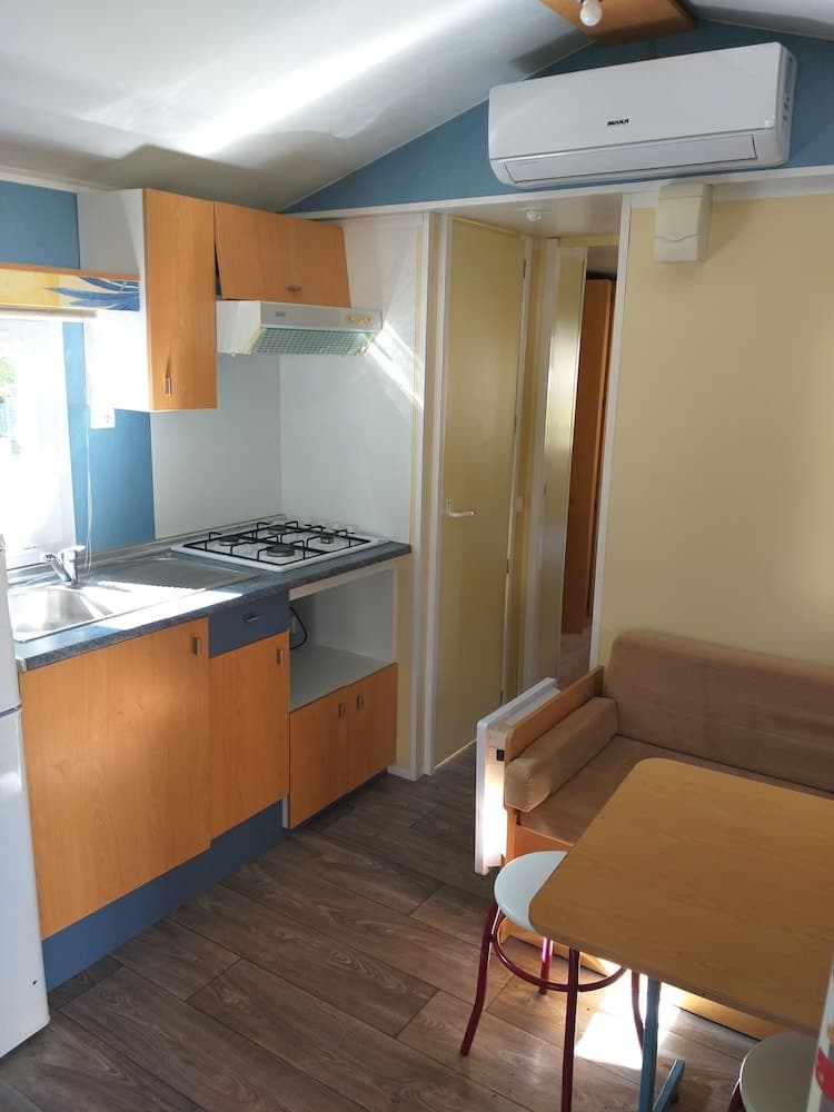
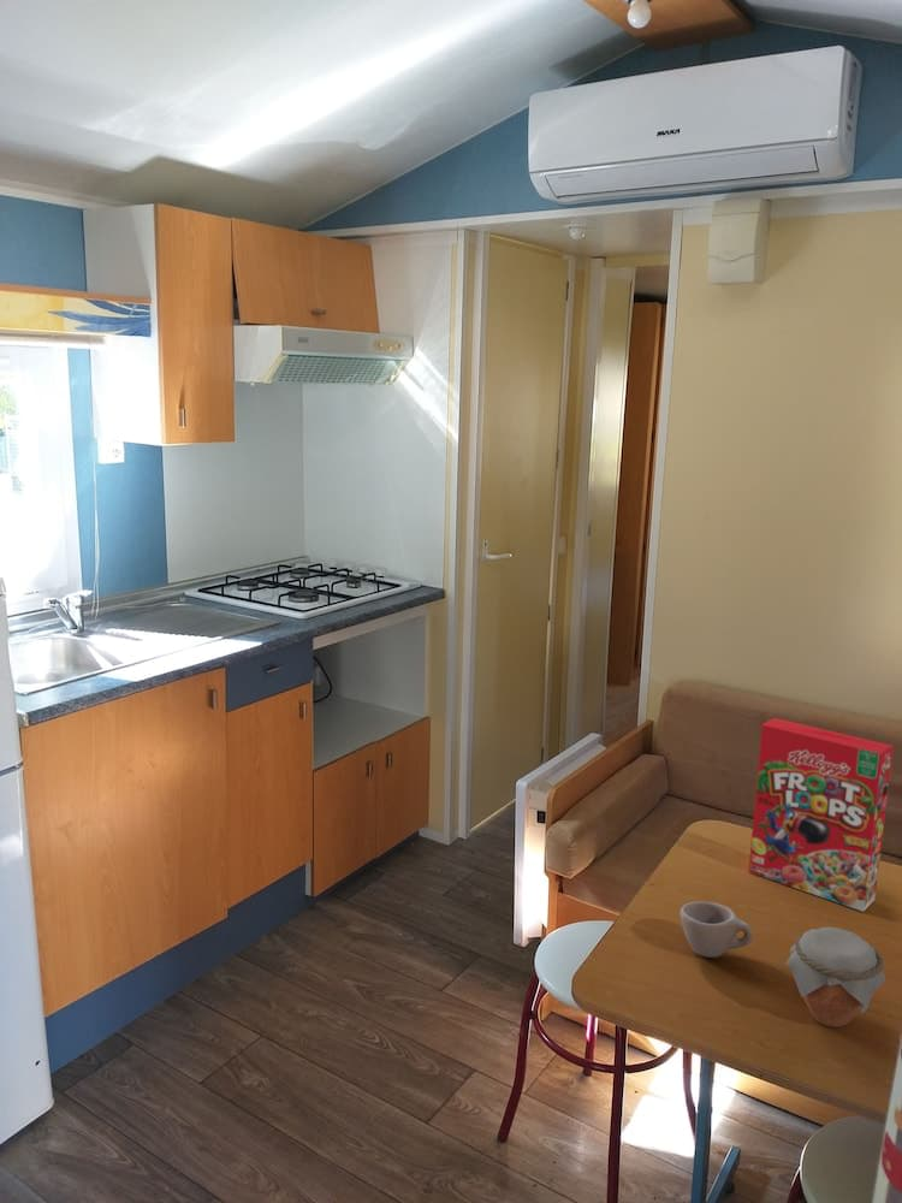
+ jar (833, 978)
+ cup (716, 932)
+ cereal box (818, 811)
